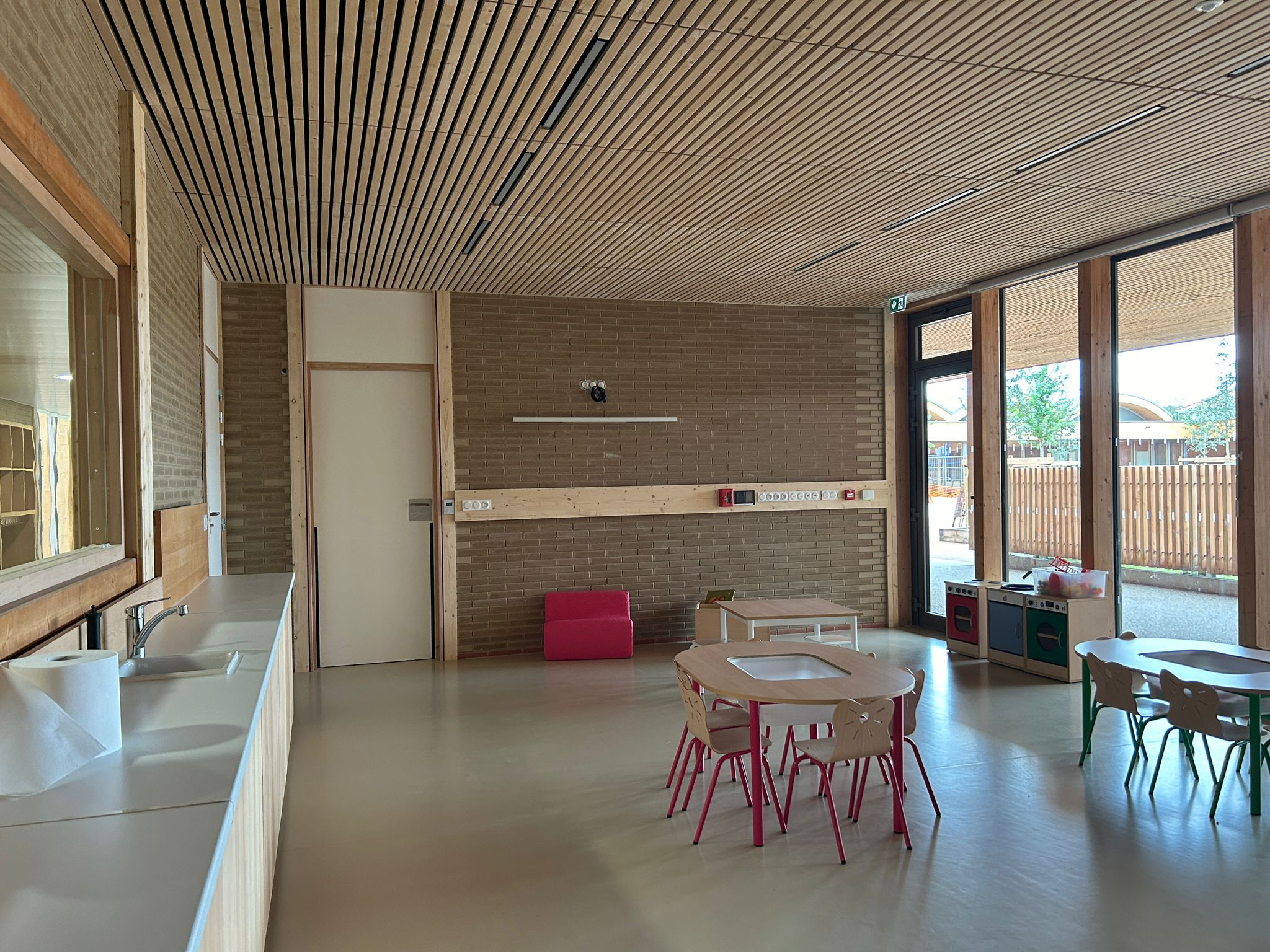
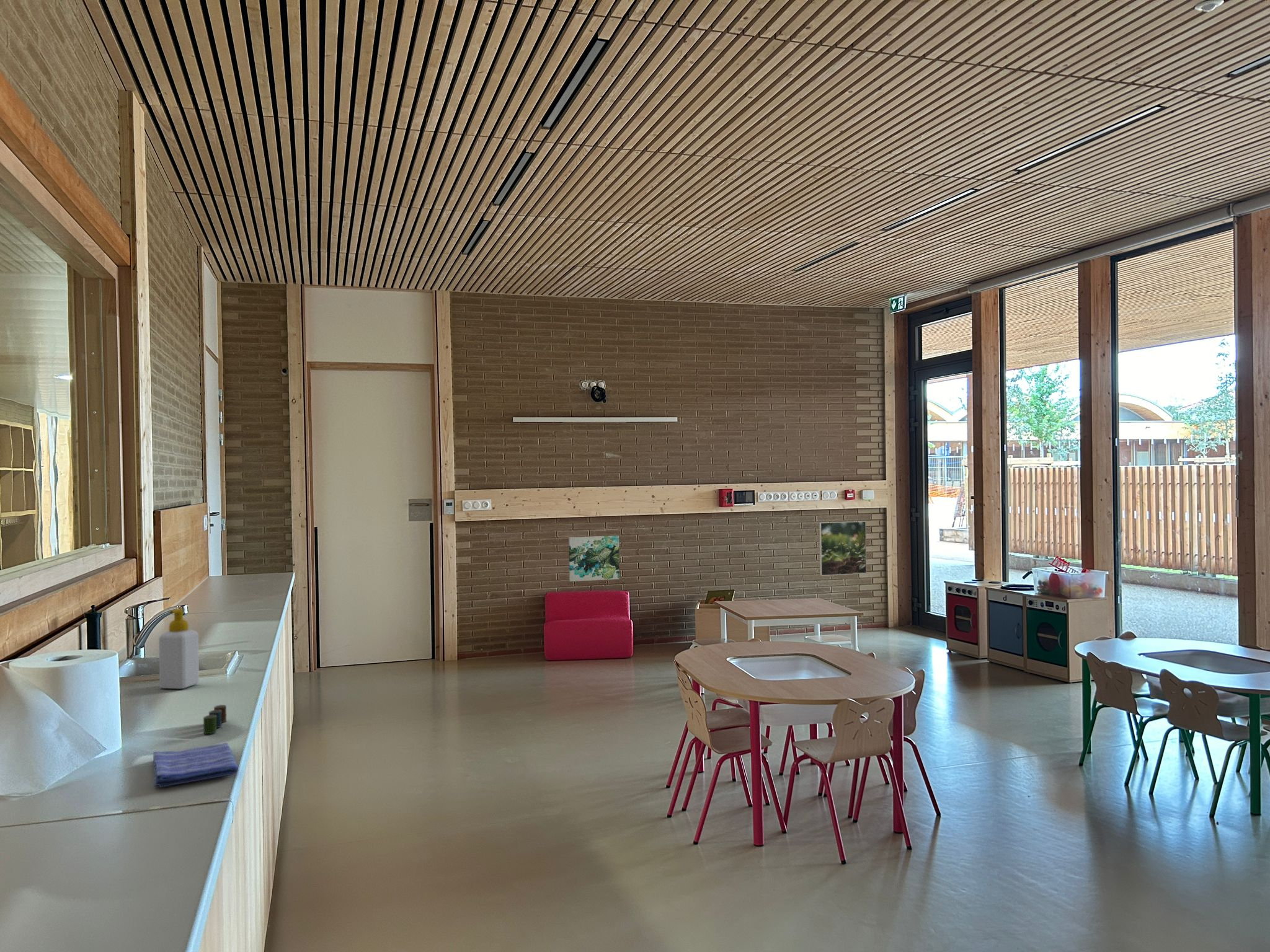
+ dish towel (194, 761)
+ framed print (843, 548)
+ cup (215, 714)
+ wall art (594, 558)
+ soap bottle (179, 648)
